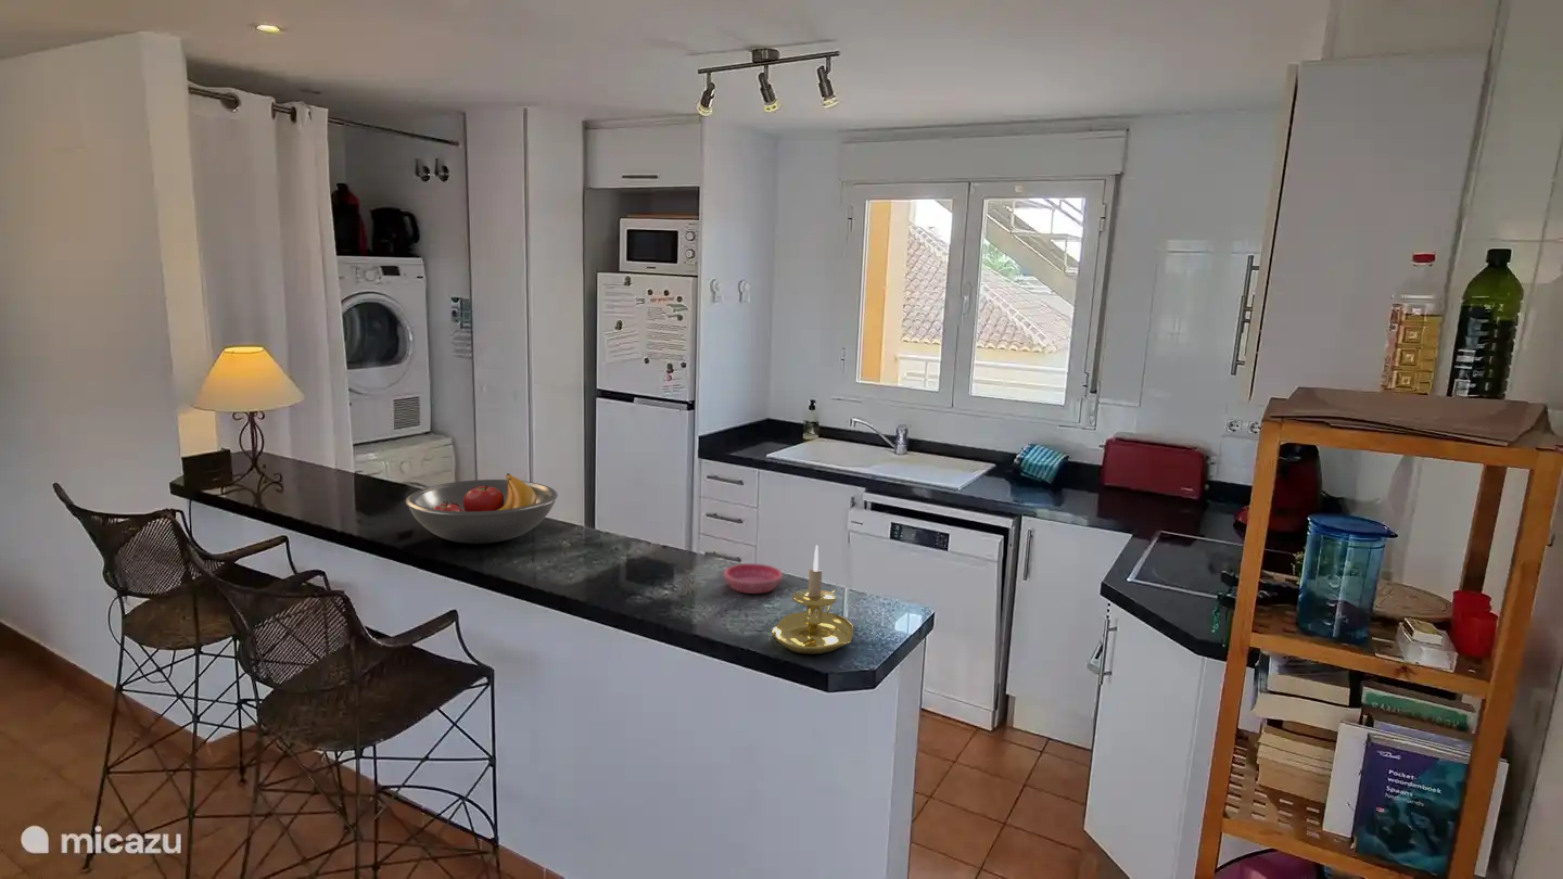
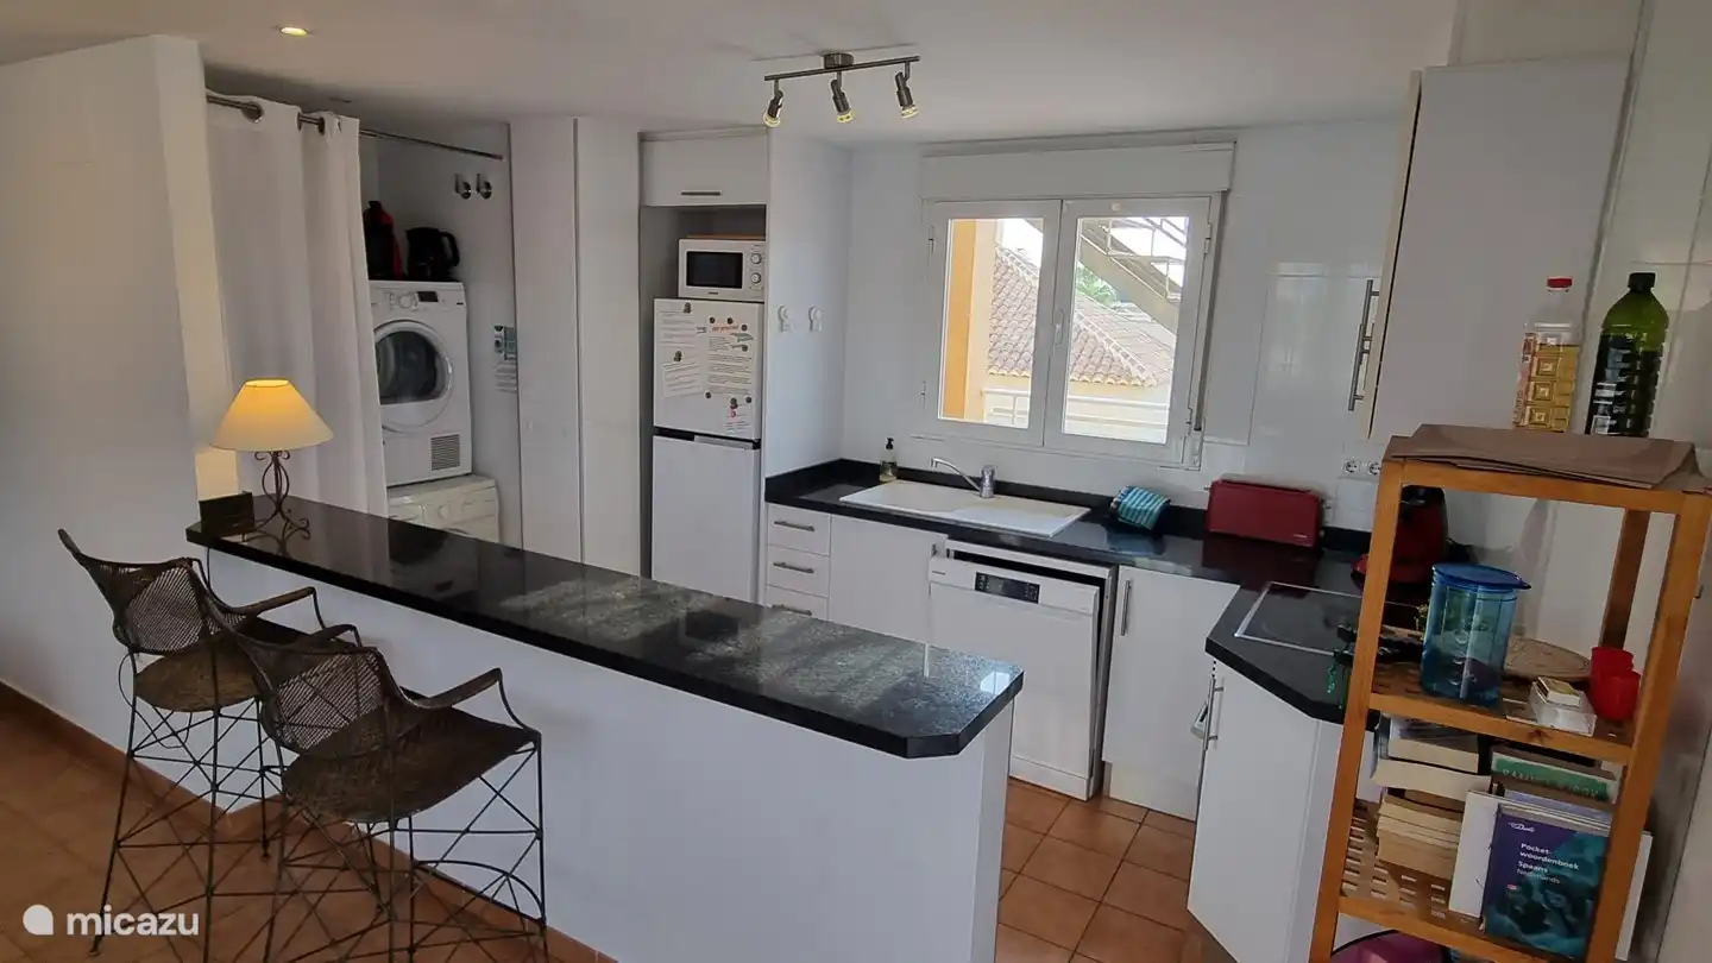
- candle holder (816, 589)
- fruit bowl (484, 509)
- saucer (752, 578)
